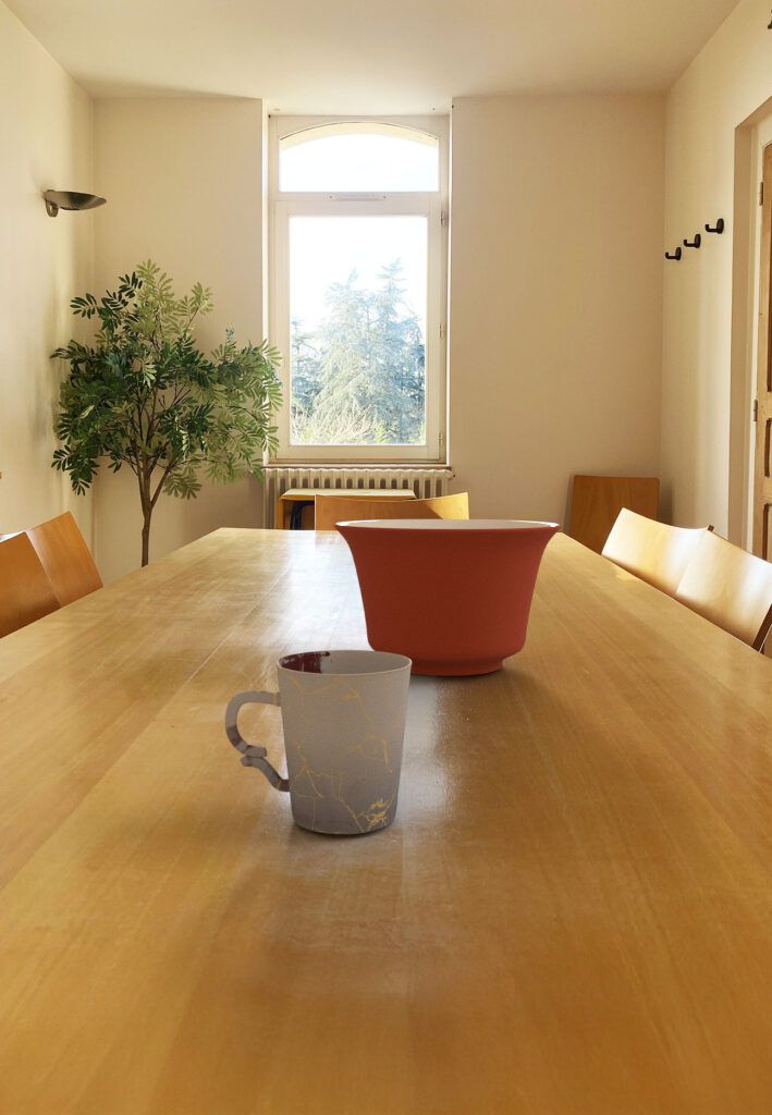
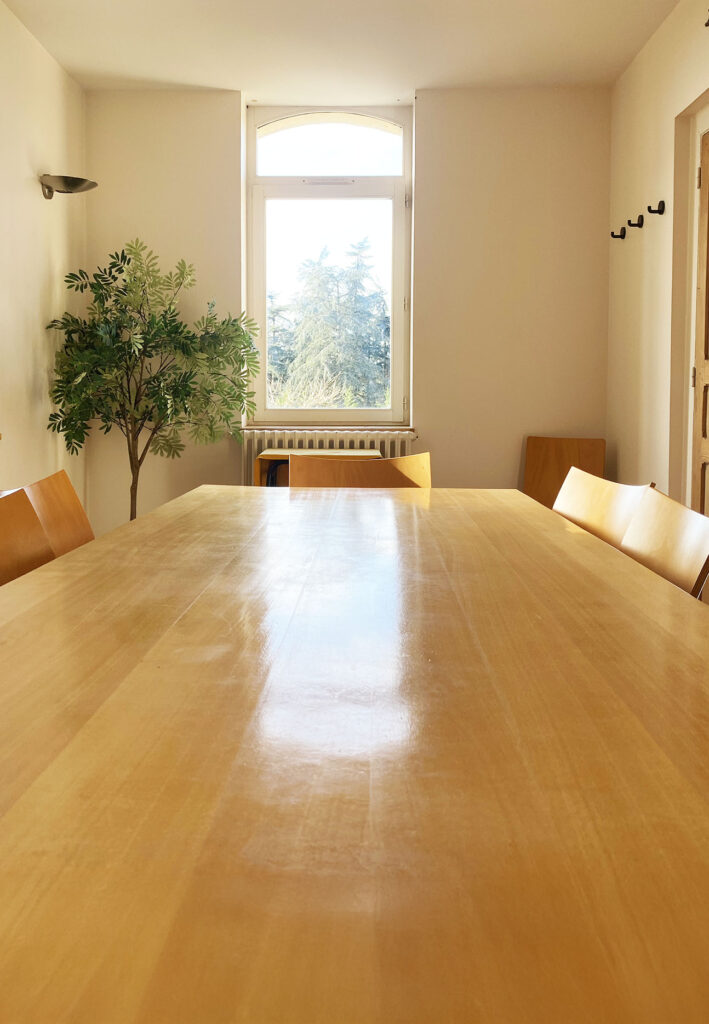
- cup (318, 738)
- mixing bowl (445, 595)
